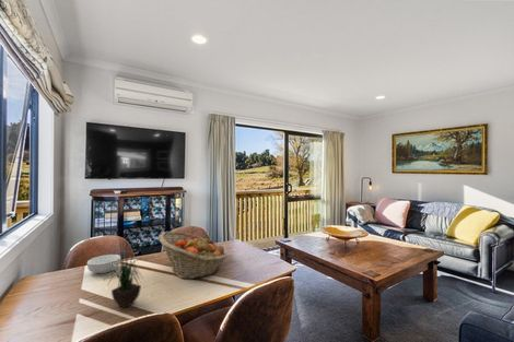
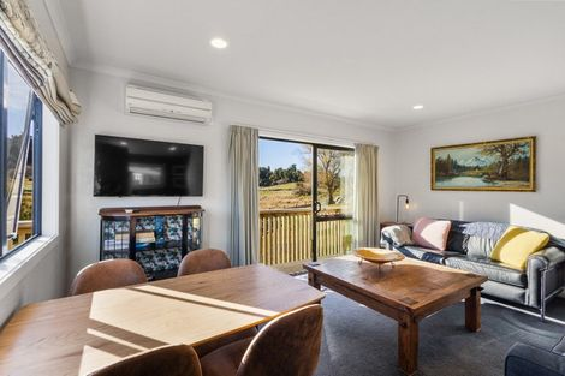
- cereal bowl (104, 264)
- fruit basket (192, 250)
- potted plant (125, 266)
